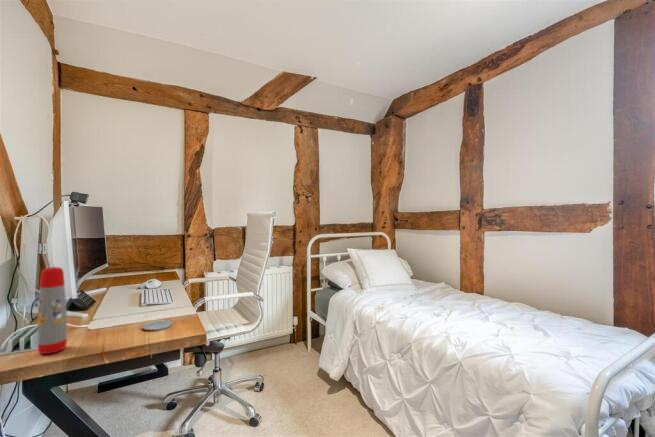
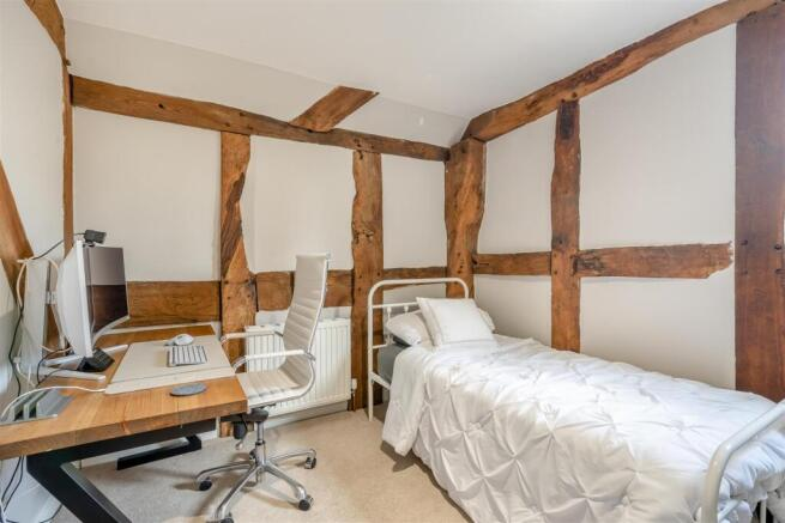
- water bottle (52, 308)
